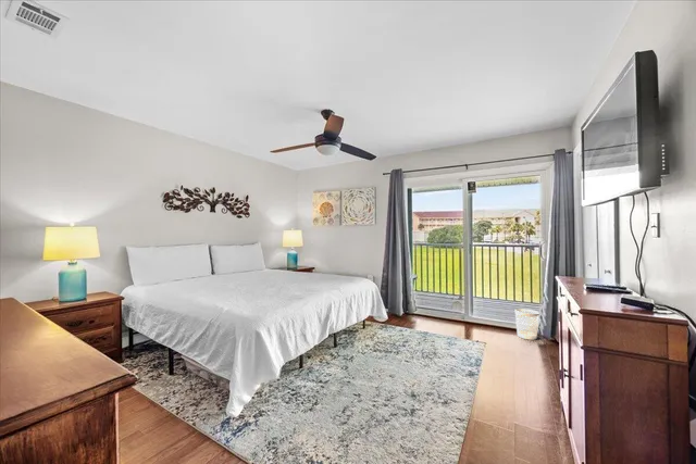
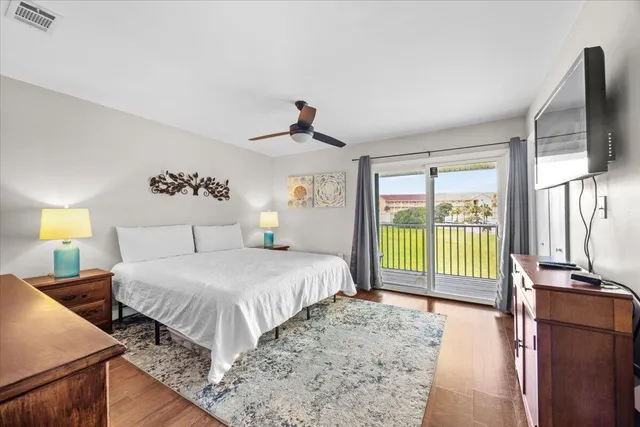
- wastebasket (526, 323)
